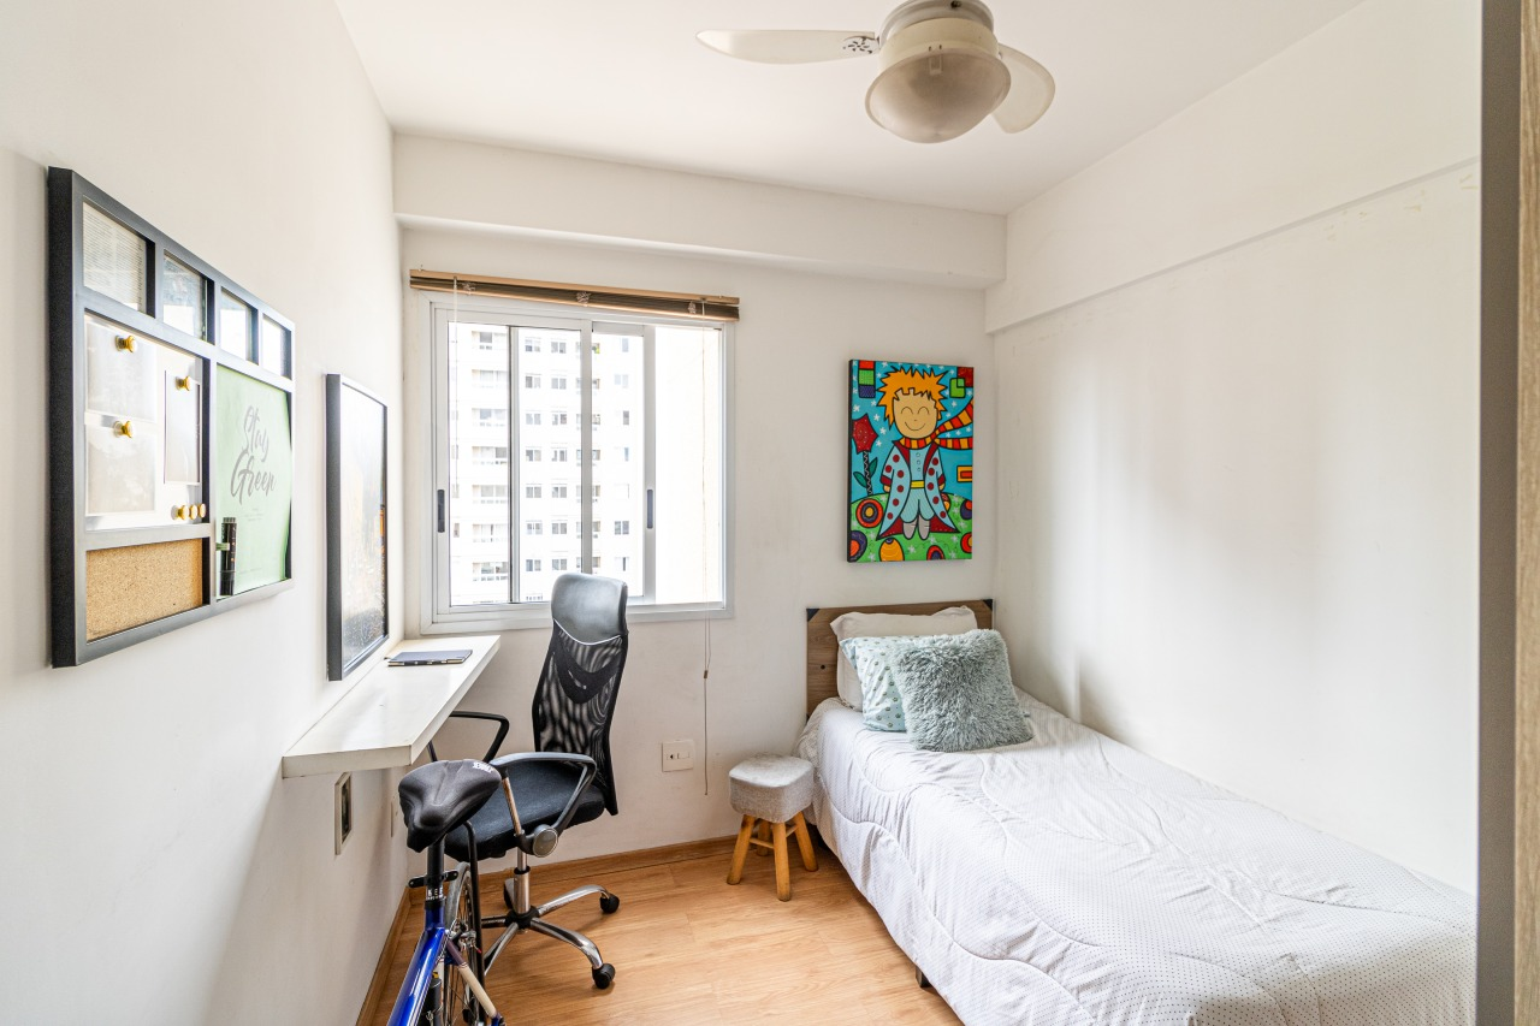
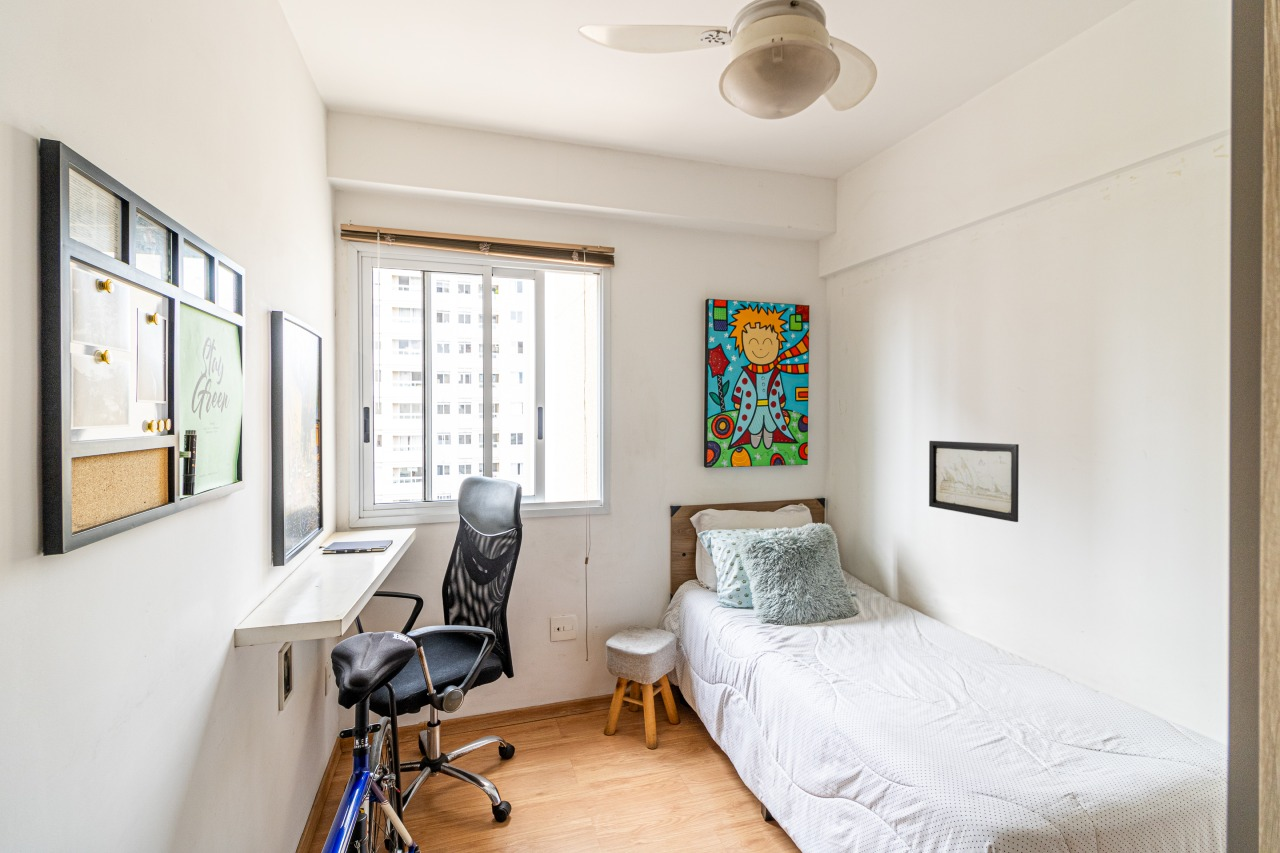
+ wall art (970, 478)
